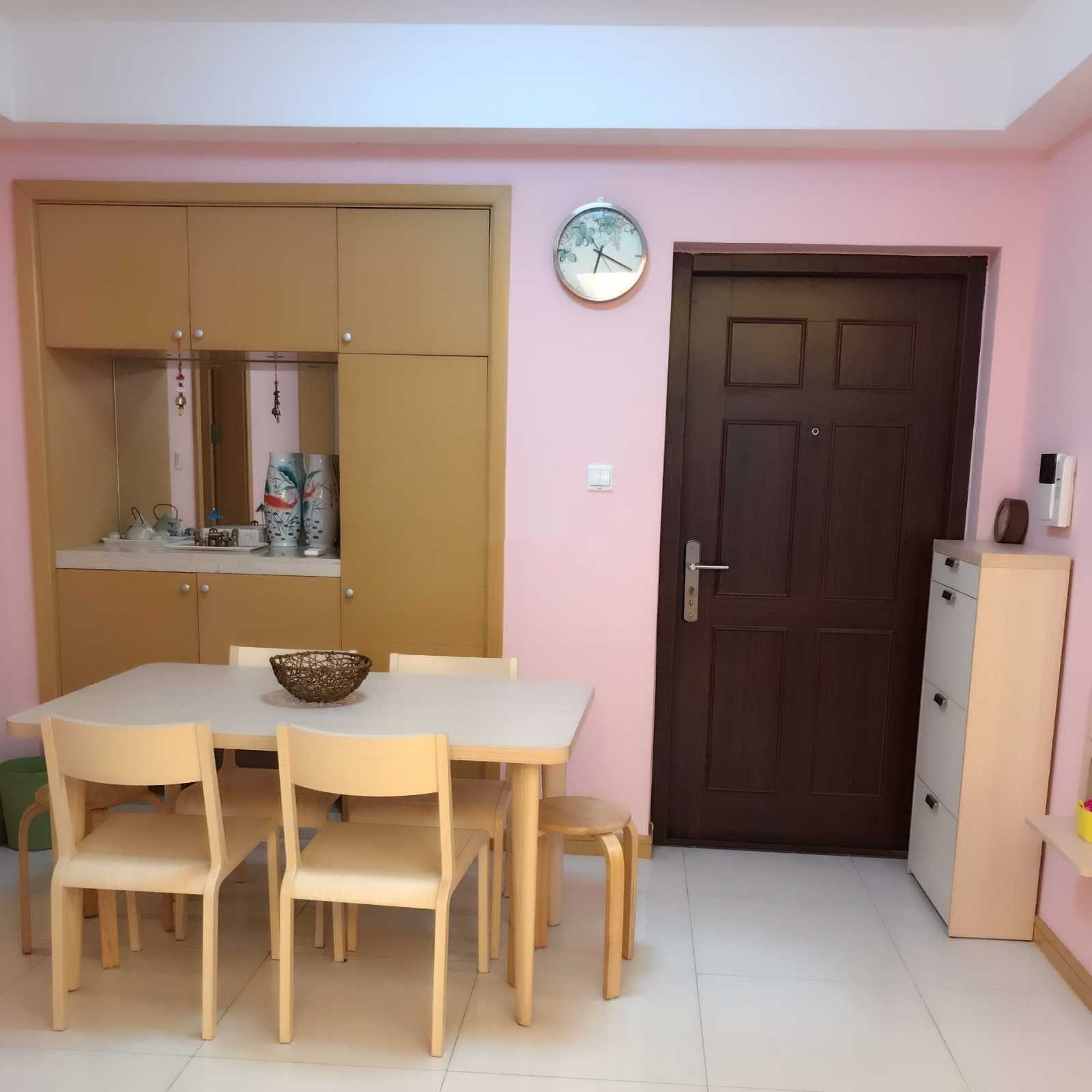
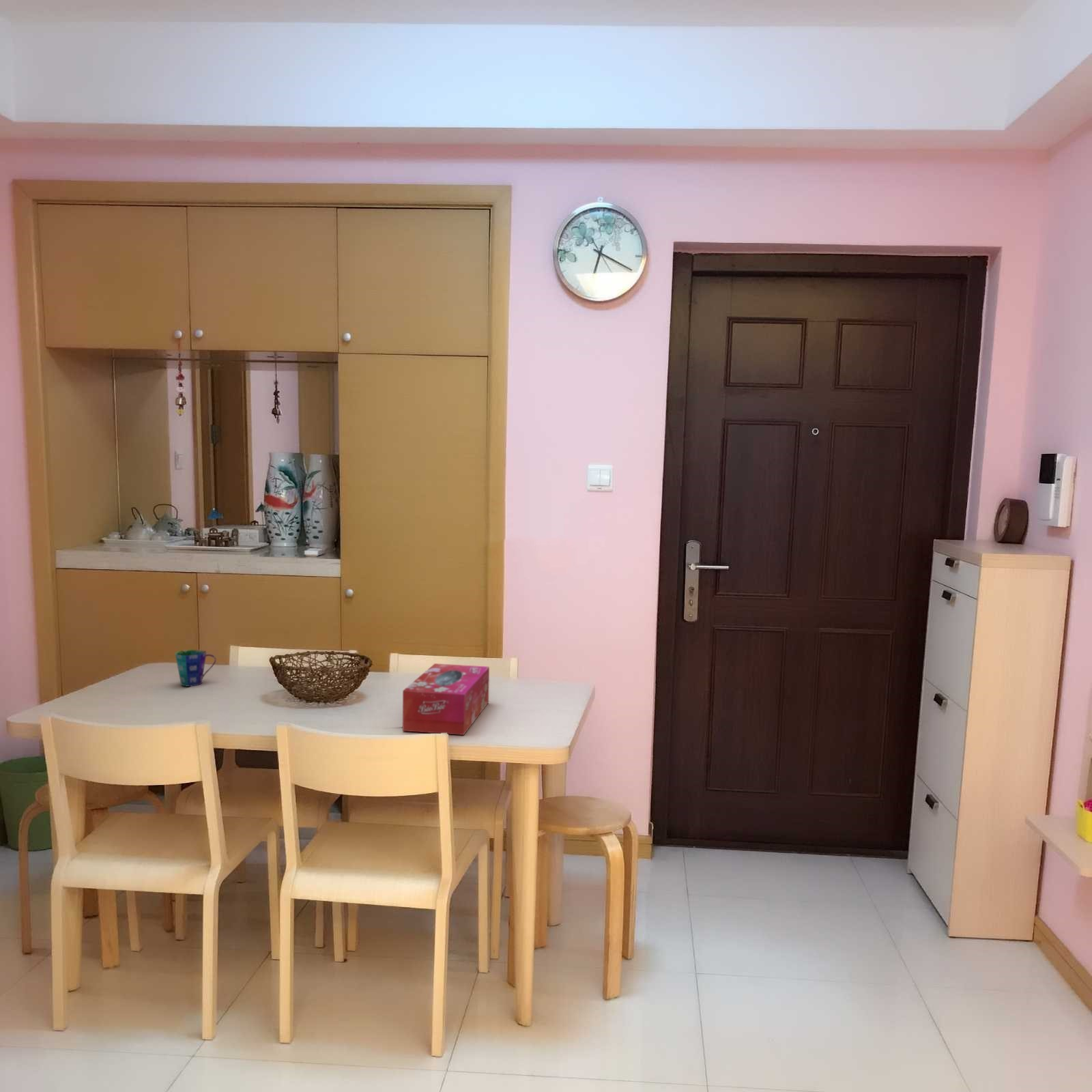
+ cup (196, 668)
+ tissue box (448, 697)
